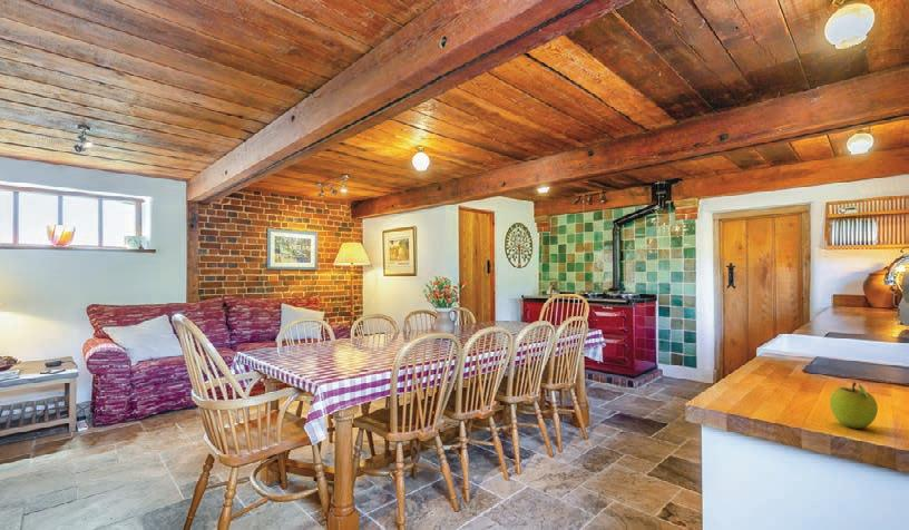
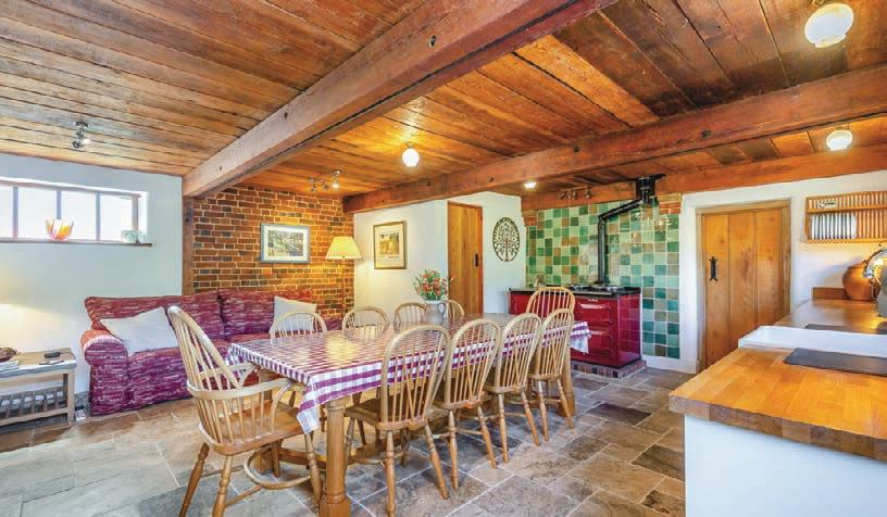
- fruit (854, 404)
